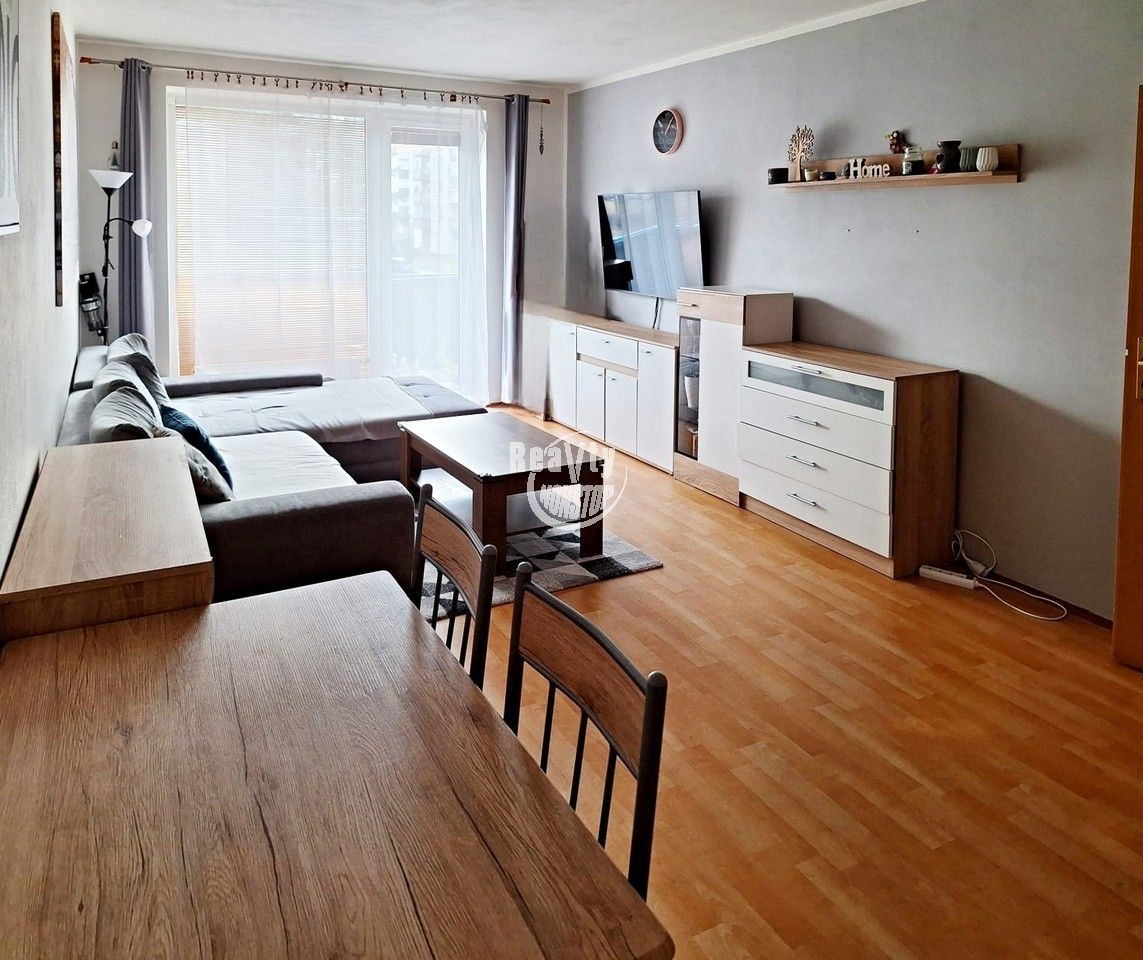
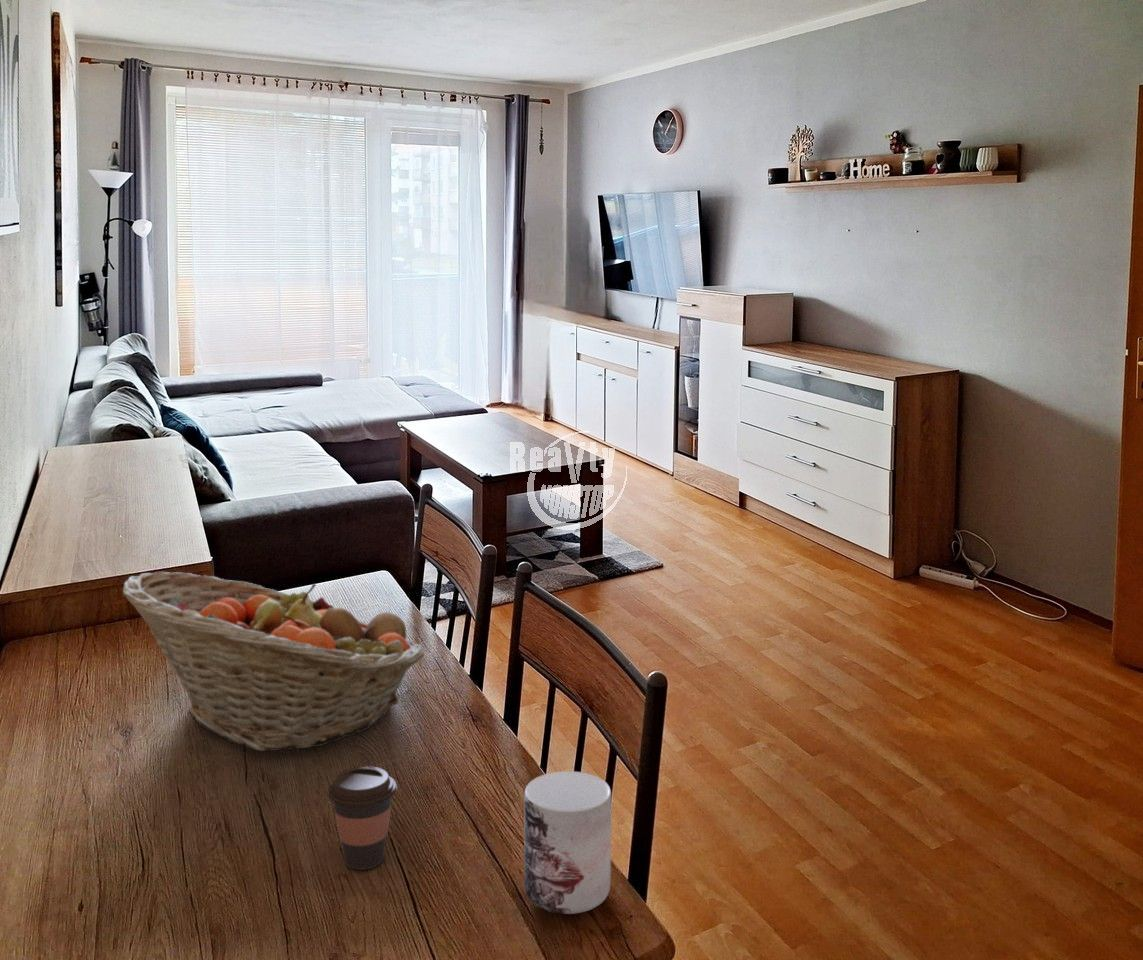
+ coffee cup (363, 818)
+ mug (561, 837)
+ fruit basket (275, 641)
